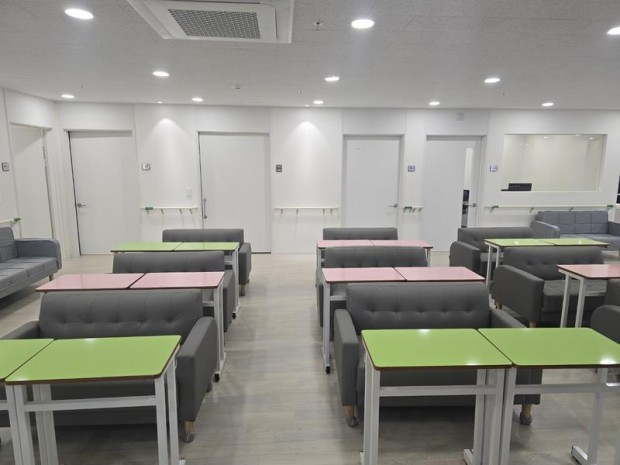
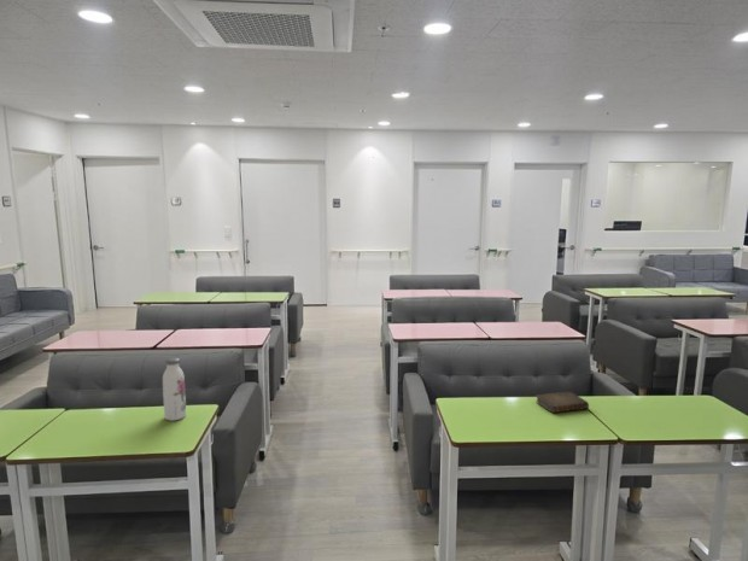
+ book (561, 402)
+ water bottle (174, 387)
